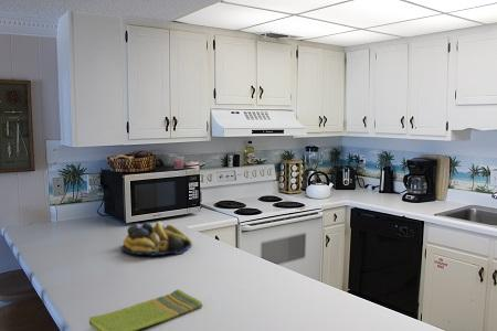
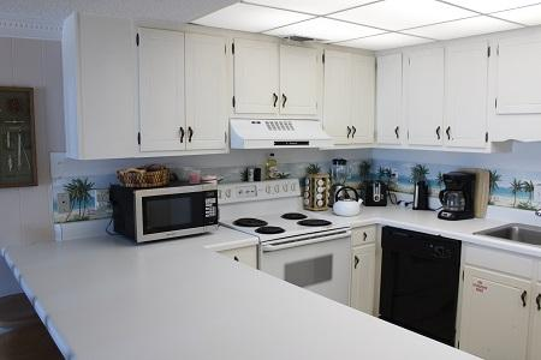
- dish towel (148, 311)
- fruit bowl (156, 235)
